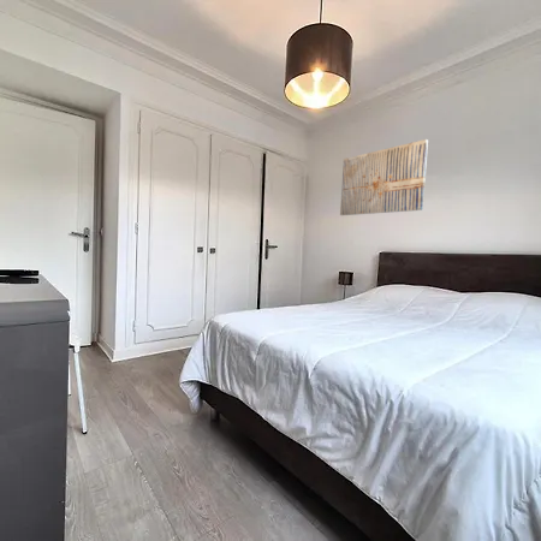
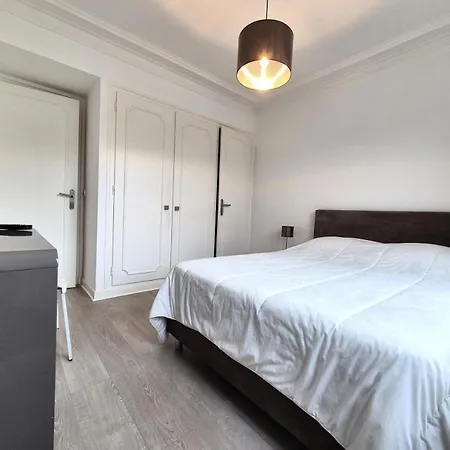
- wall art (379, 182)
